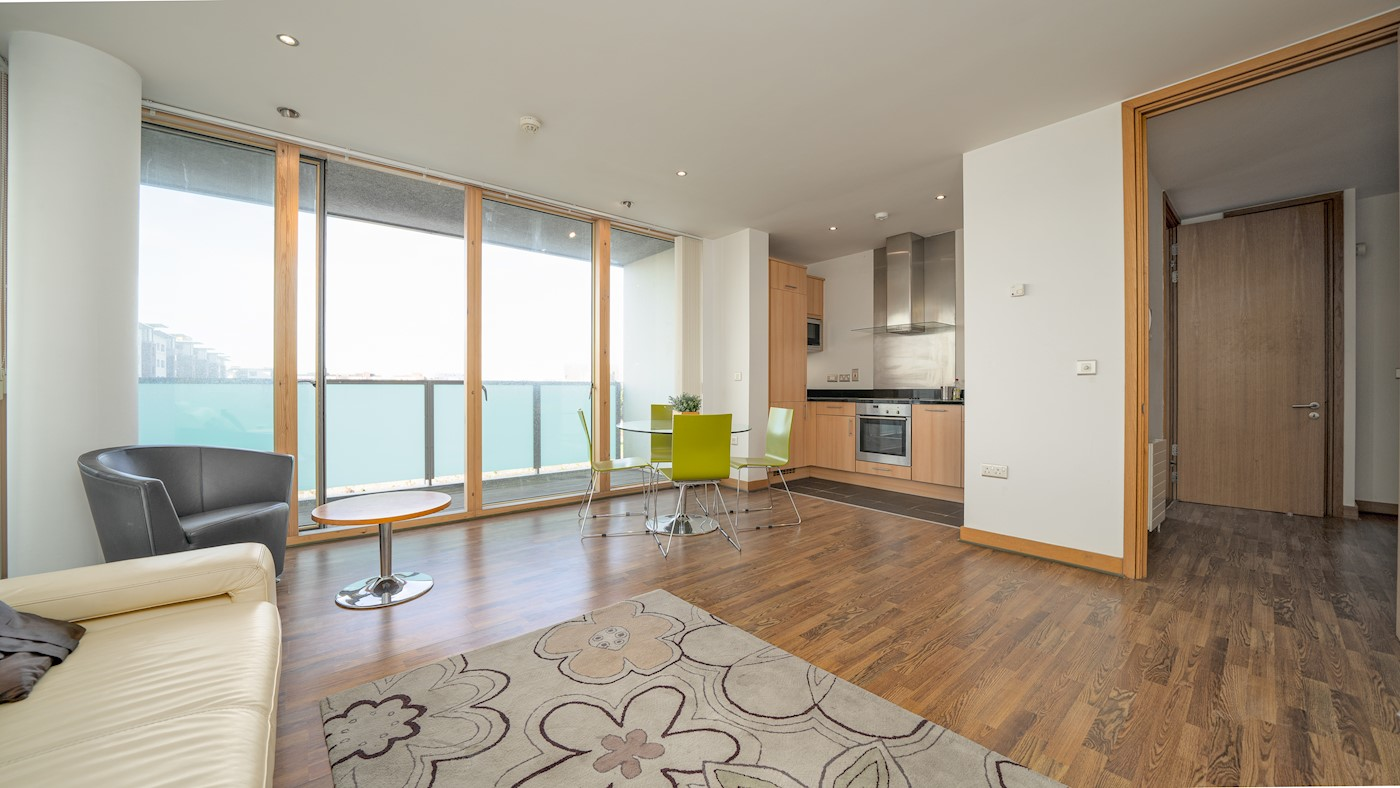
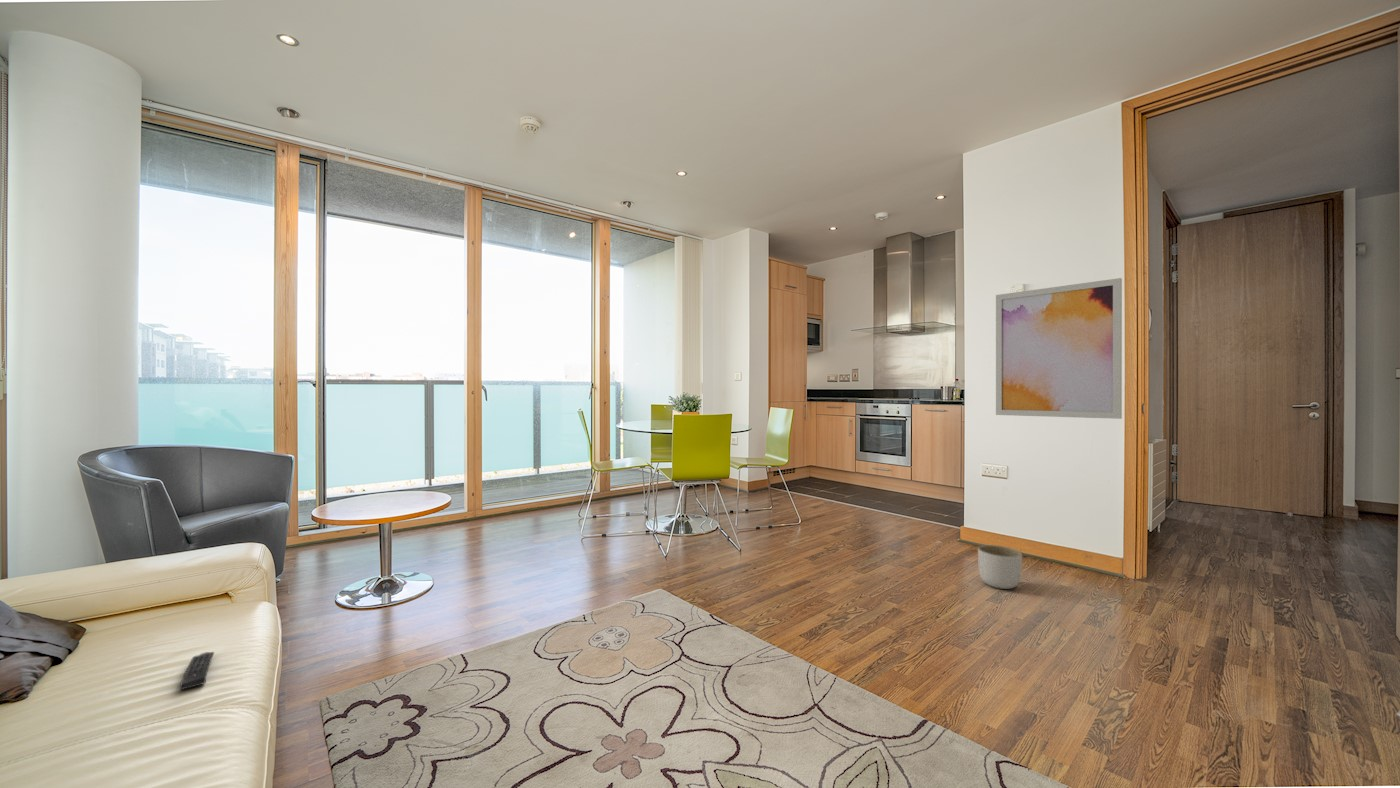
+ planter (999, 567)
+ wall art (1053, 352)
+ remote control (198, 667)
